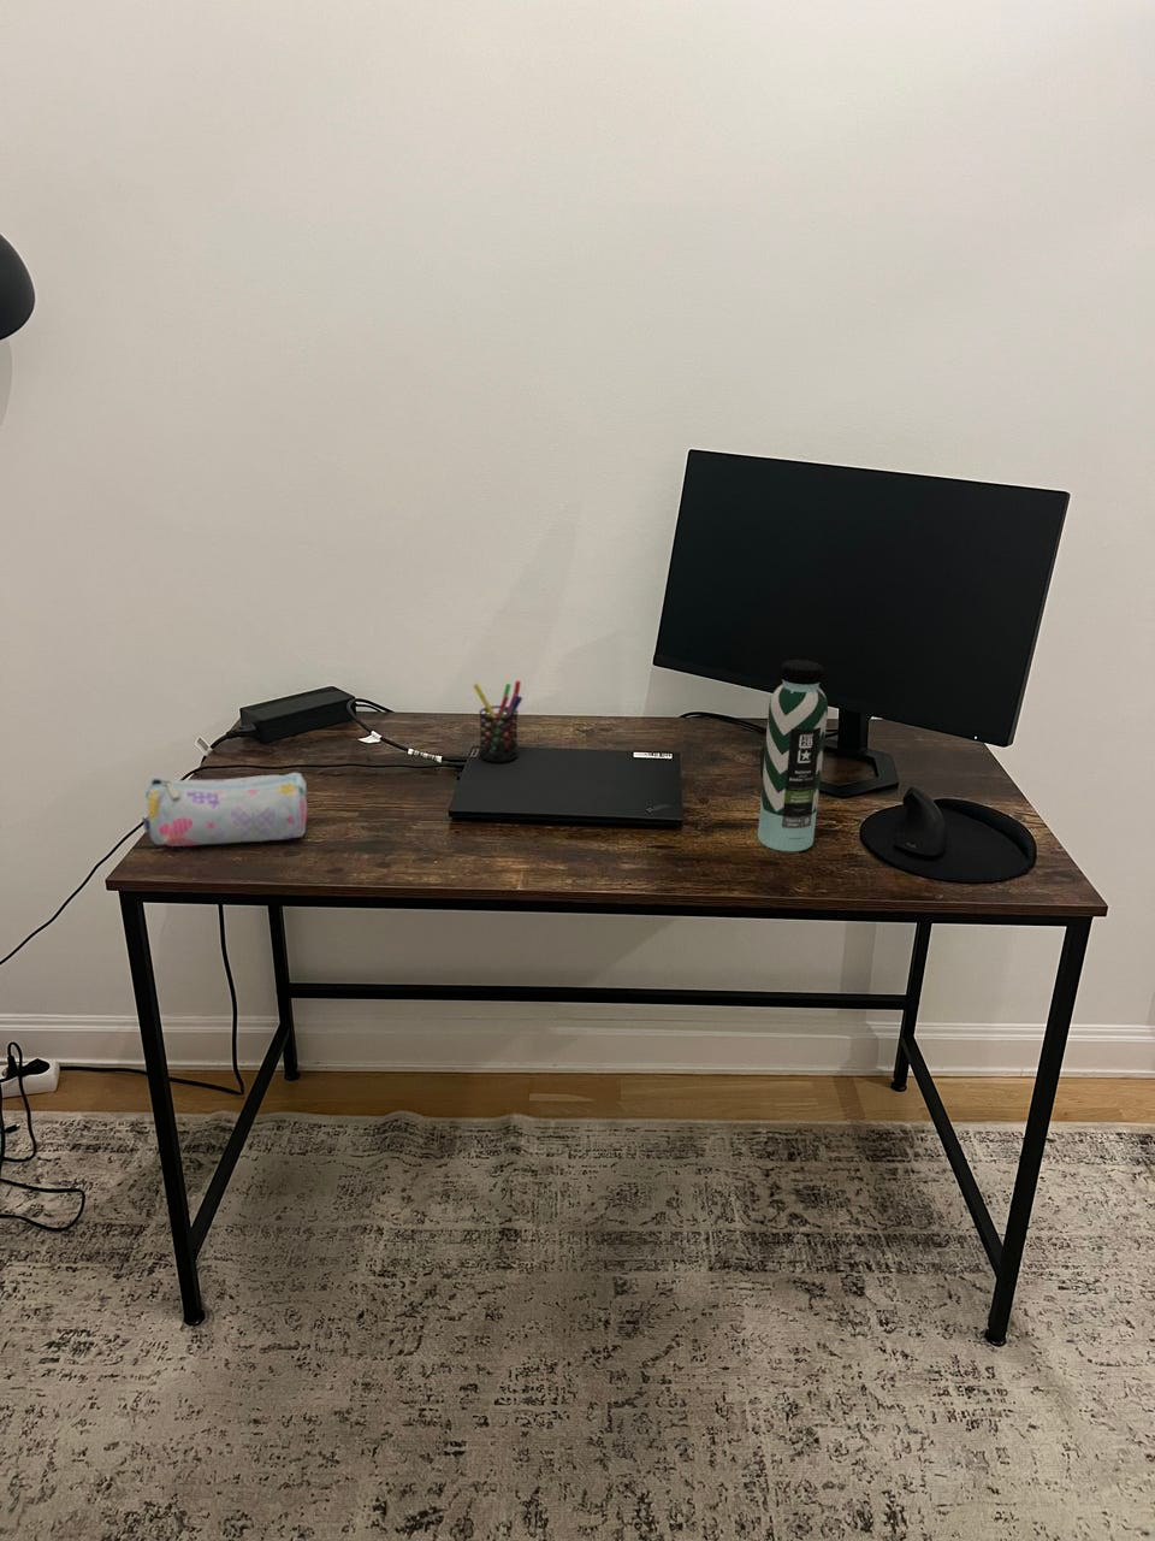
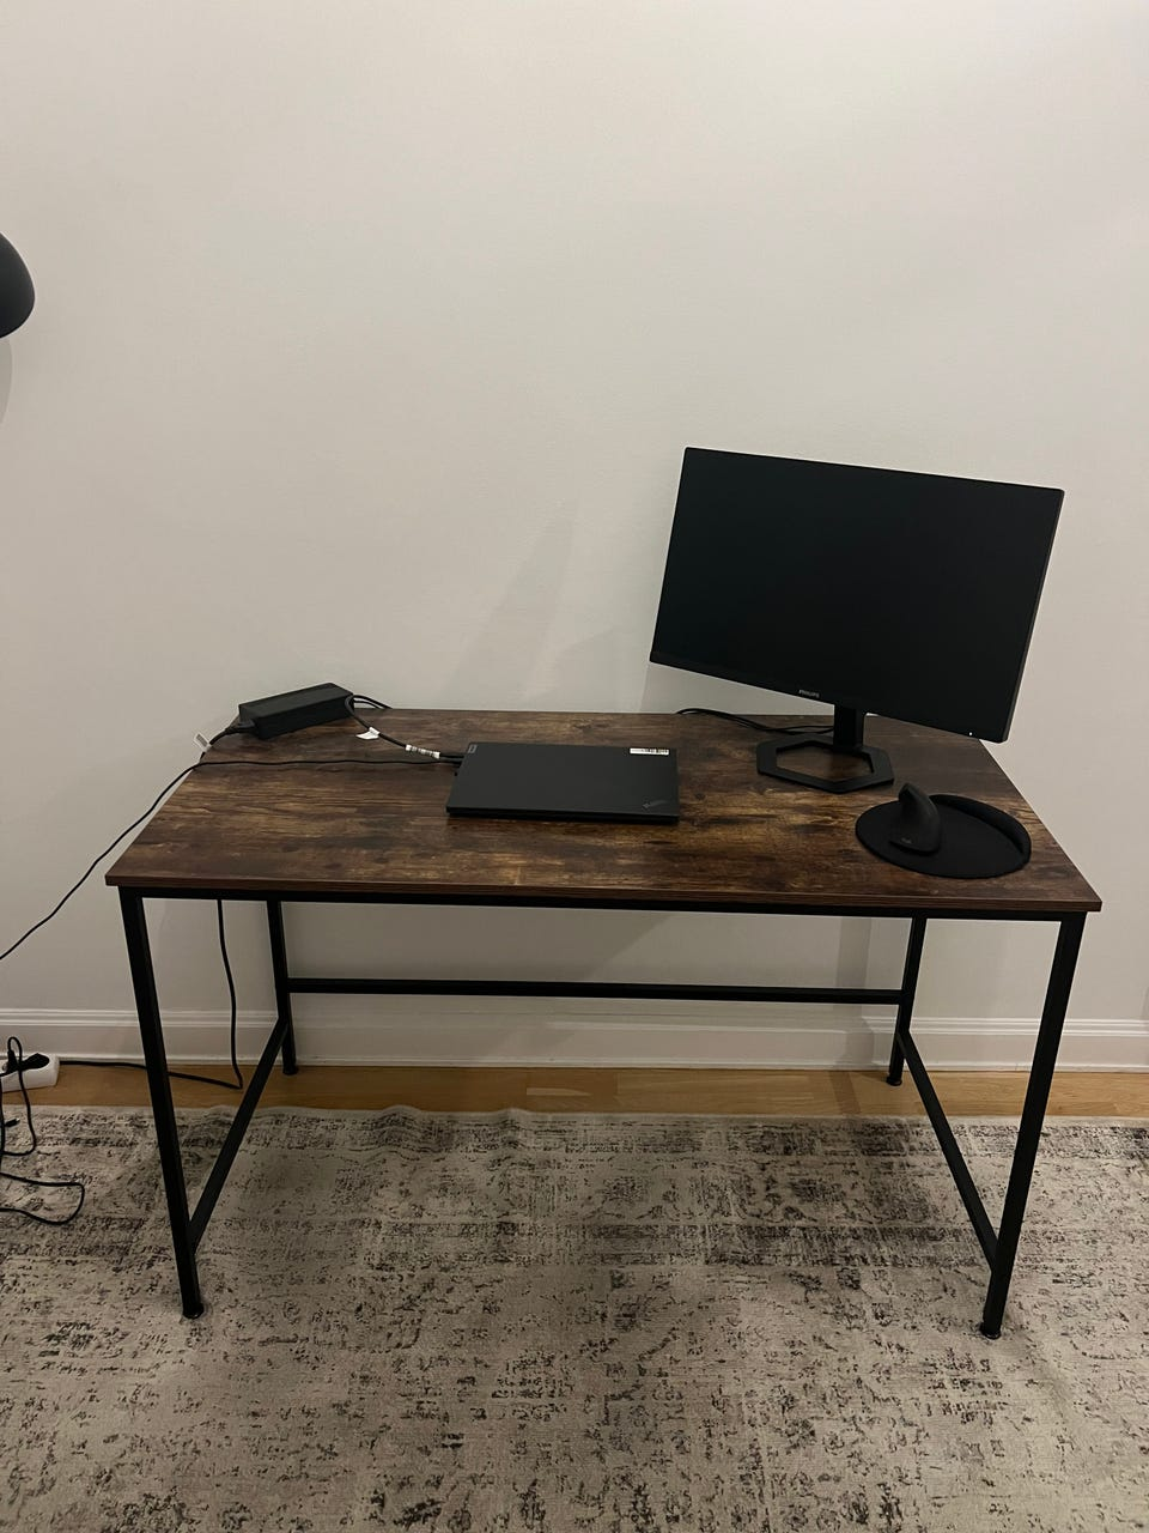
- pencil case (228, 807)
- pen holder (502, 716)
- water bottle (793, 755)
